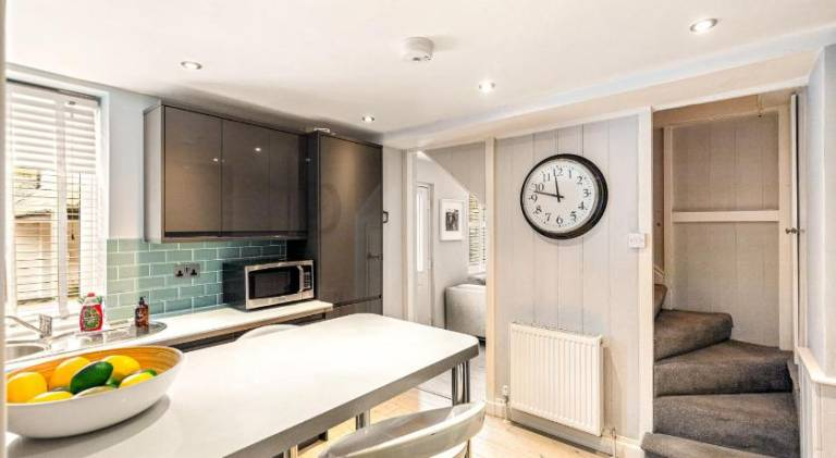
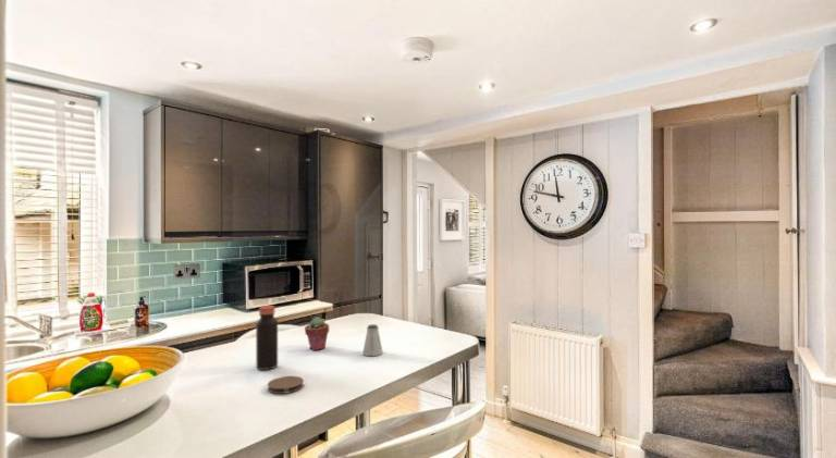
+ coaster (285, 384)
+ potted succulent (317, 332)
+ bottle (267, 336)
+ saltshaker (372, 338)
